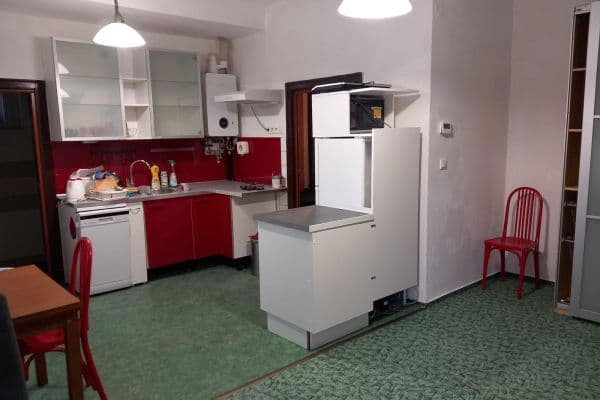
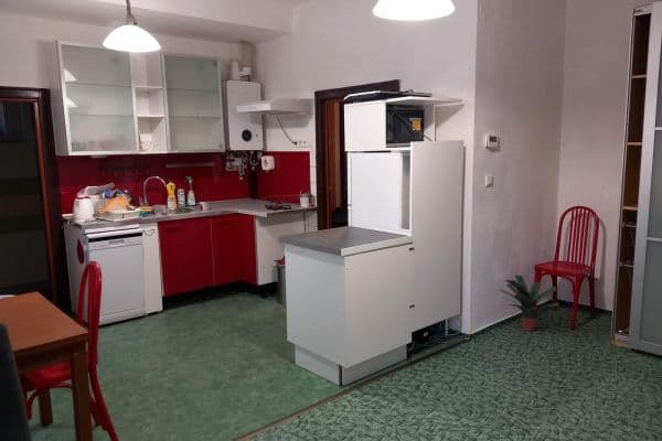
+ potted plant (525, 302)
